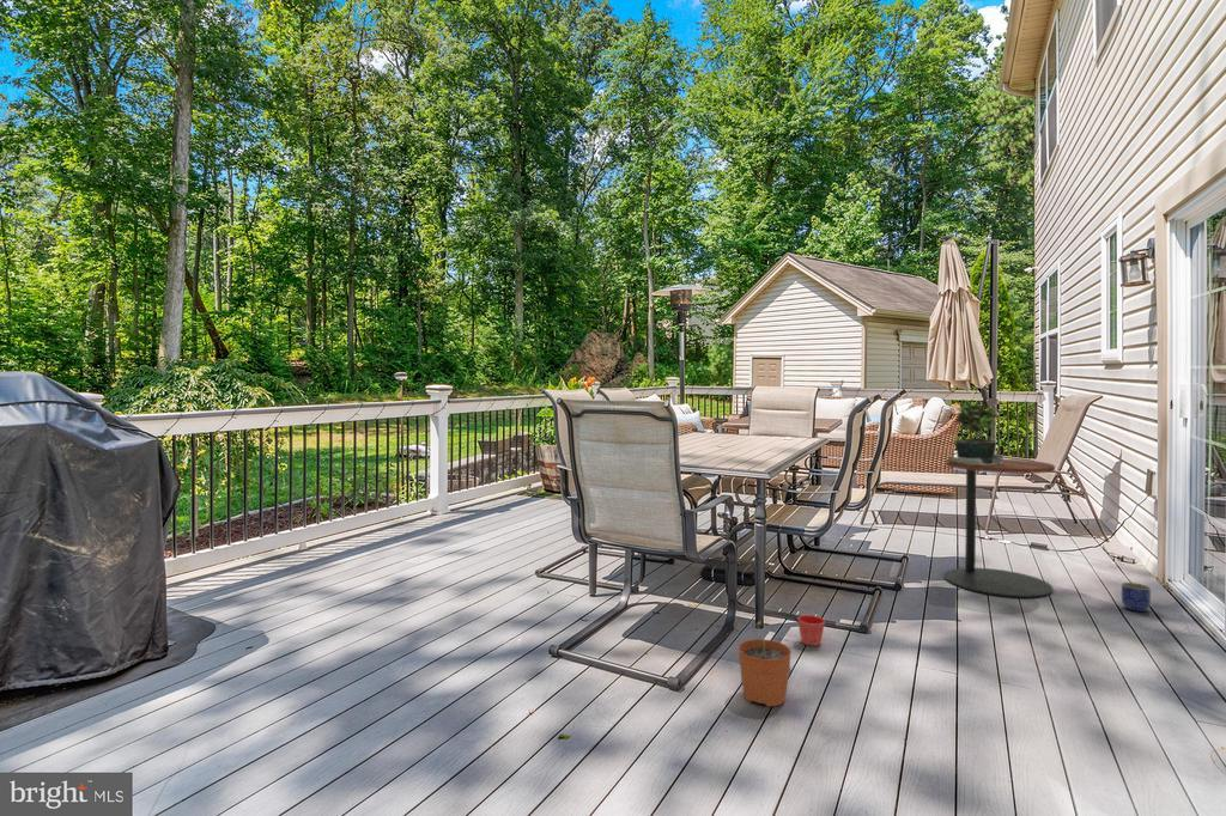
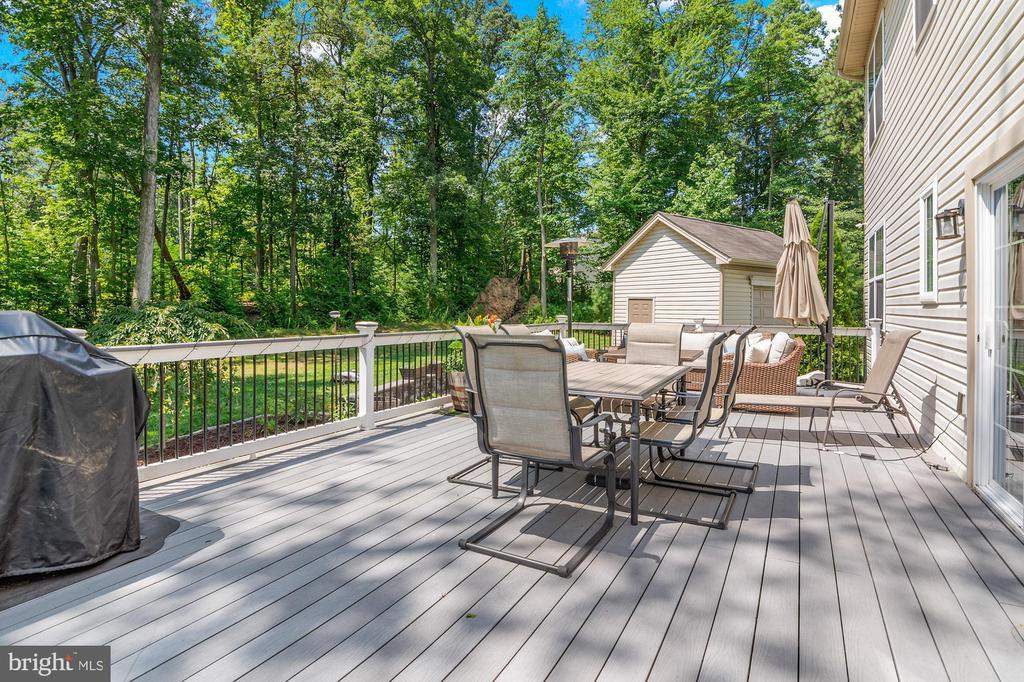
- plant pot (764, 660)
- planter (1135, 597)
- potted plant (975, 430)
- side table (975, 523)
- flower pot (811, 631)
